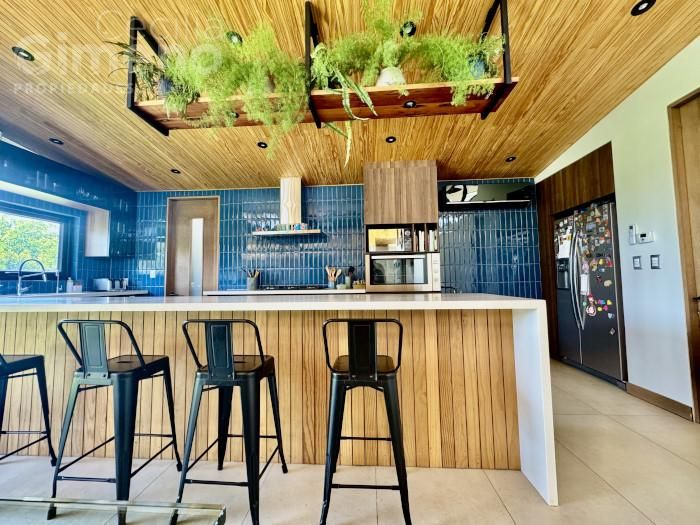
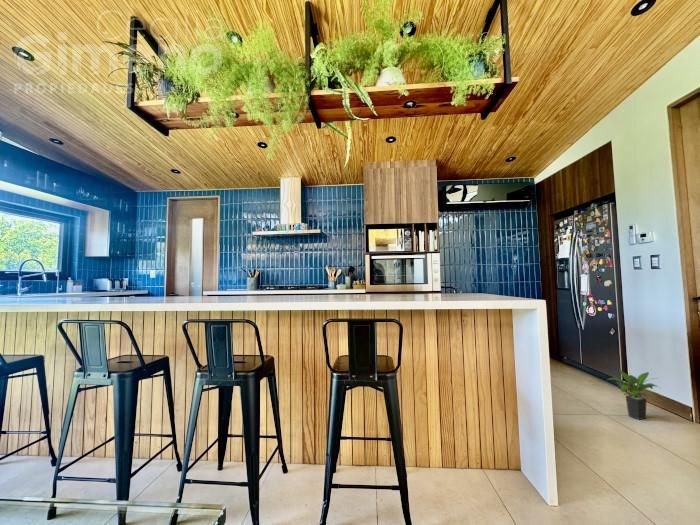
+ potted plant (635, 394)
